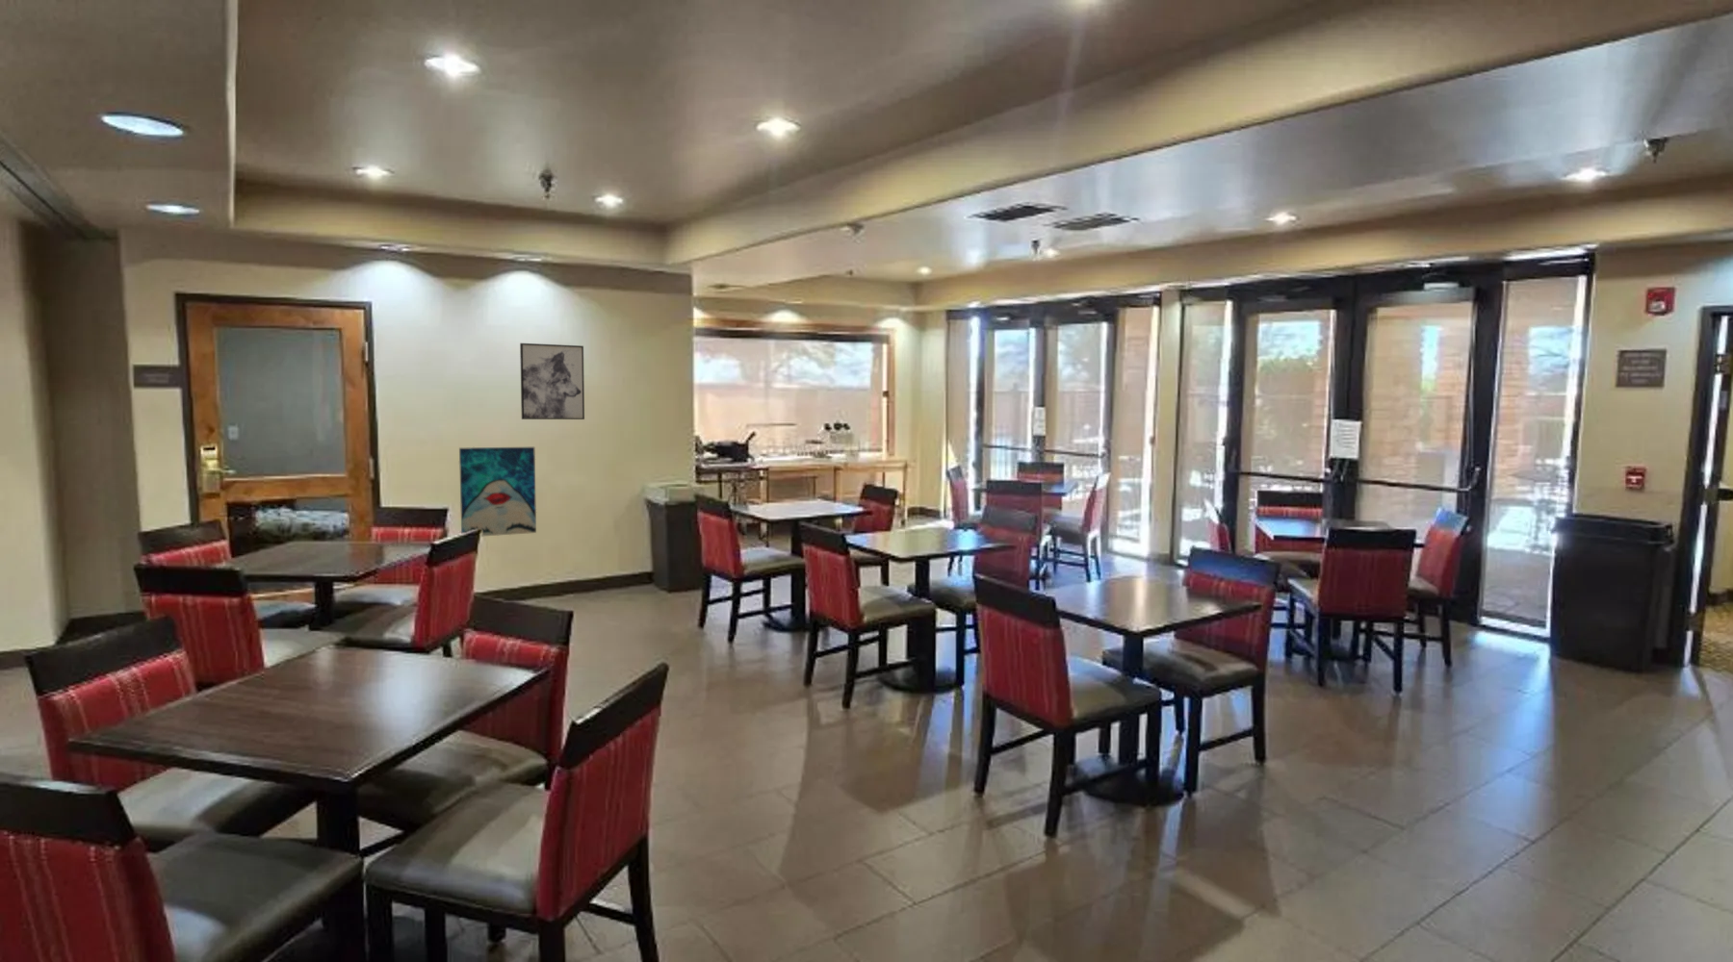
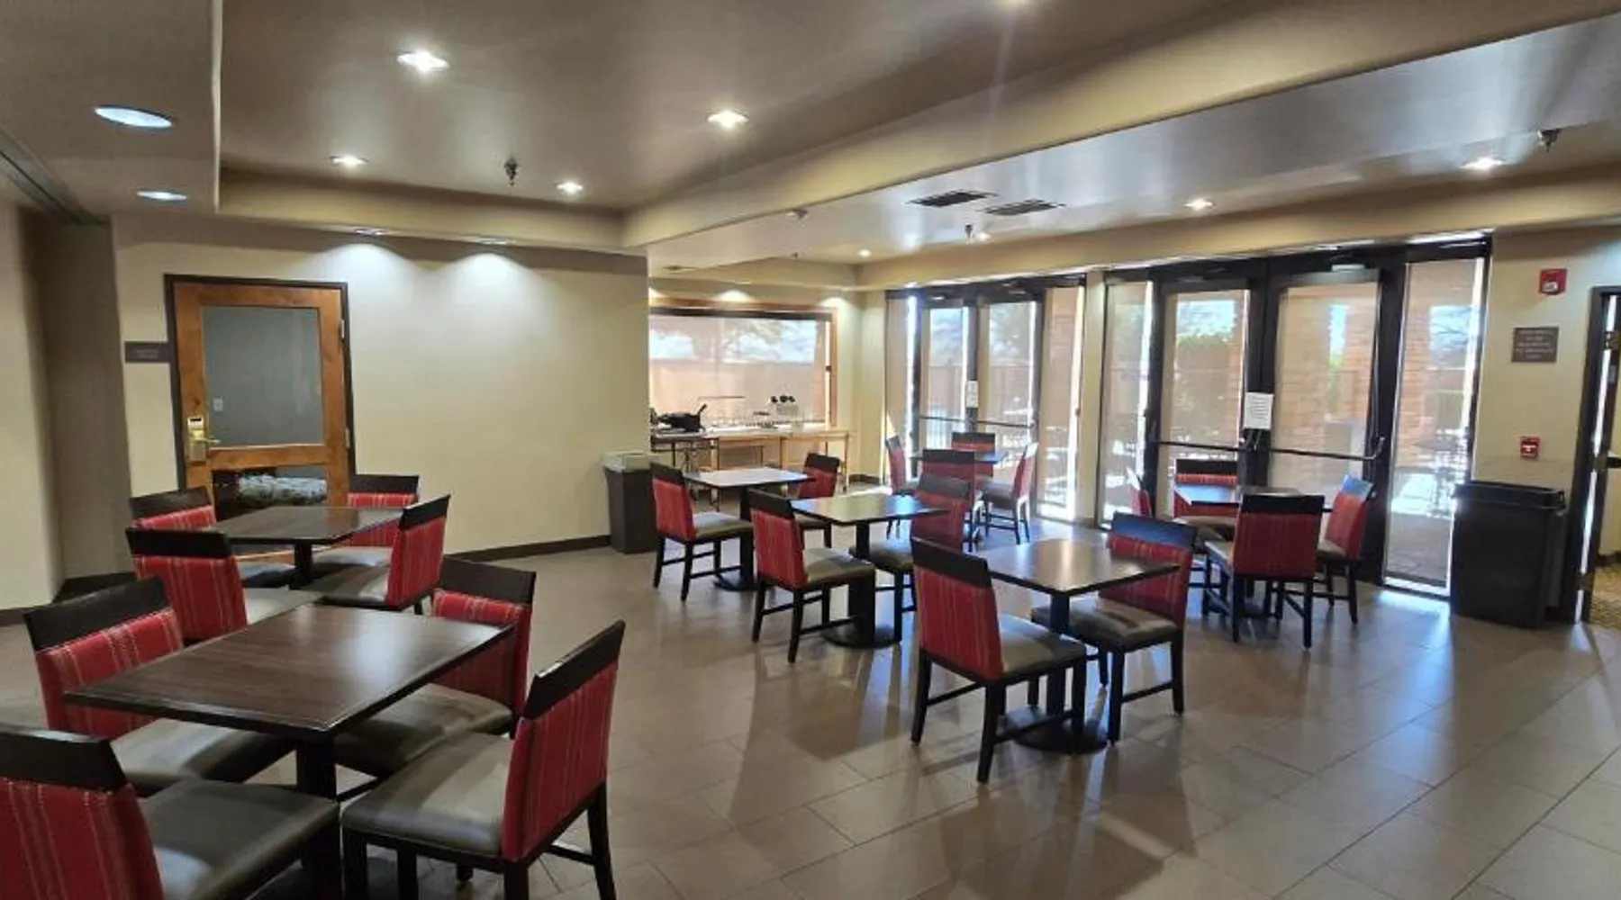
- wall art (552, 381)
- wall art (498, 490)
